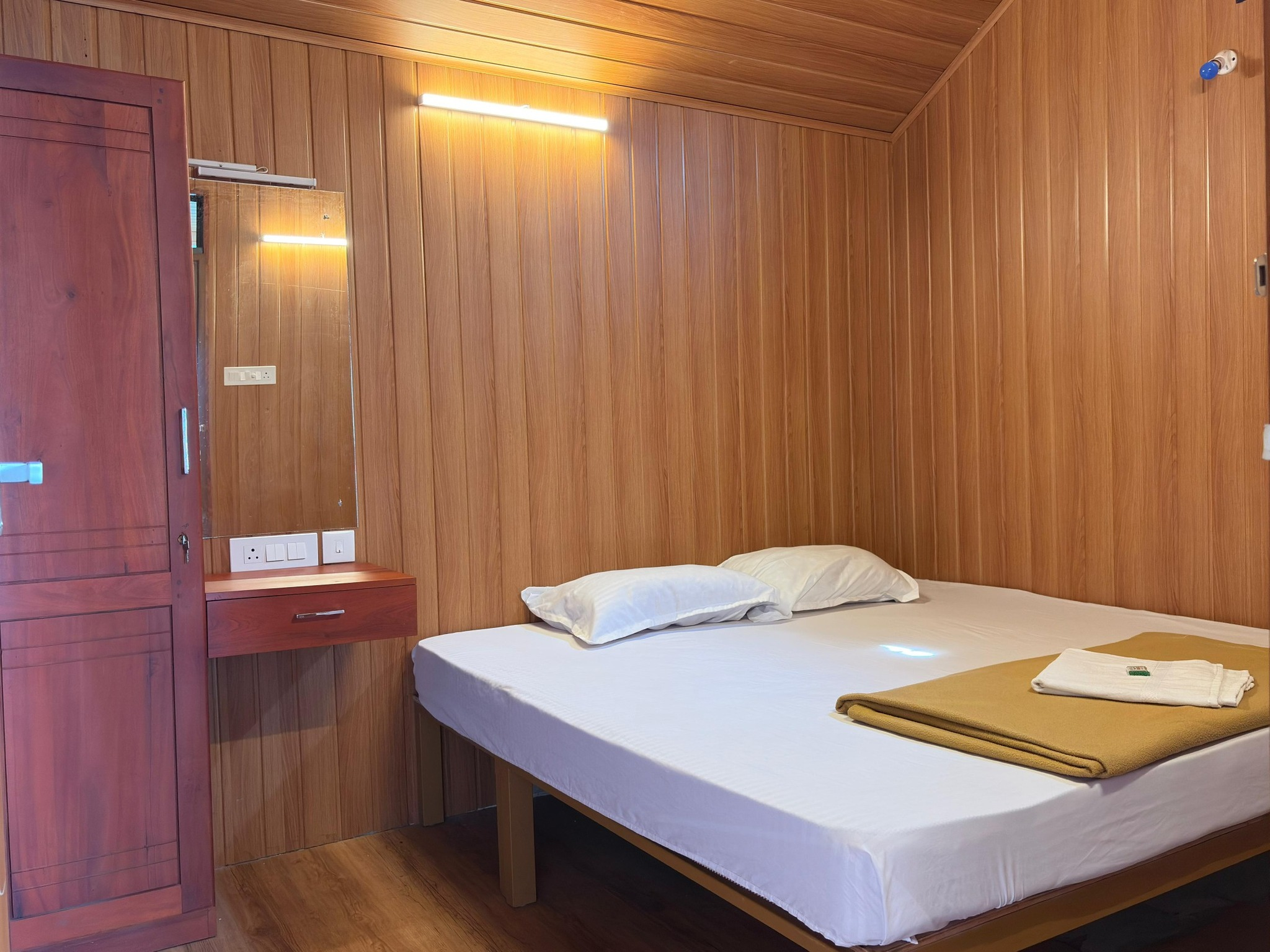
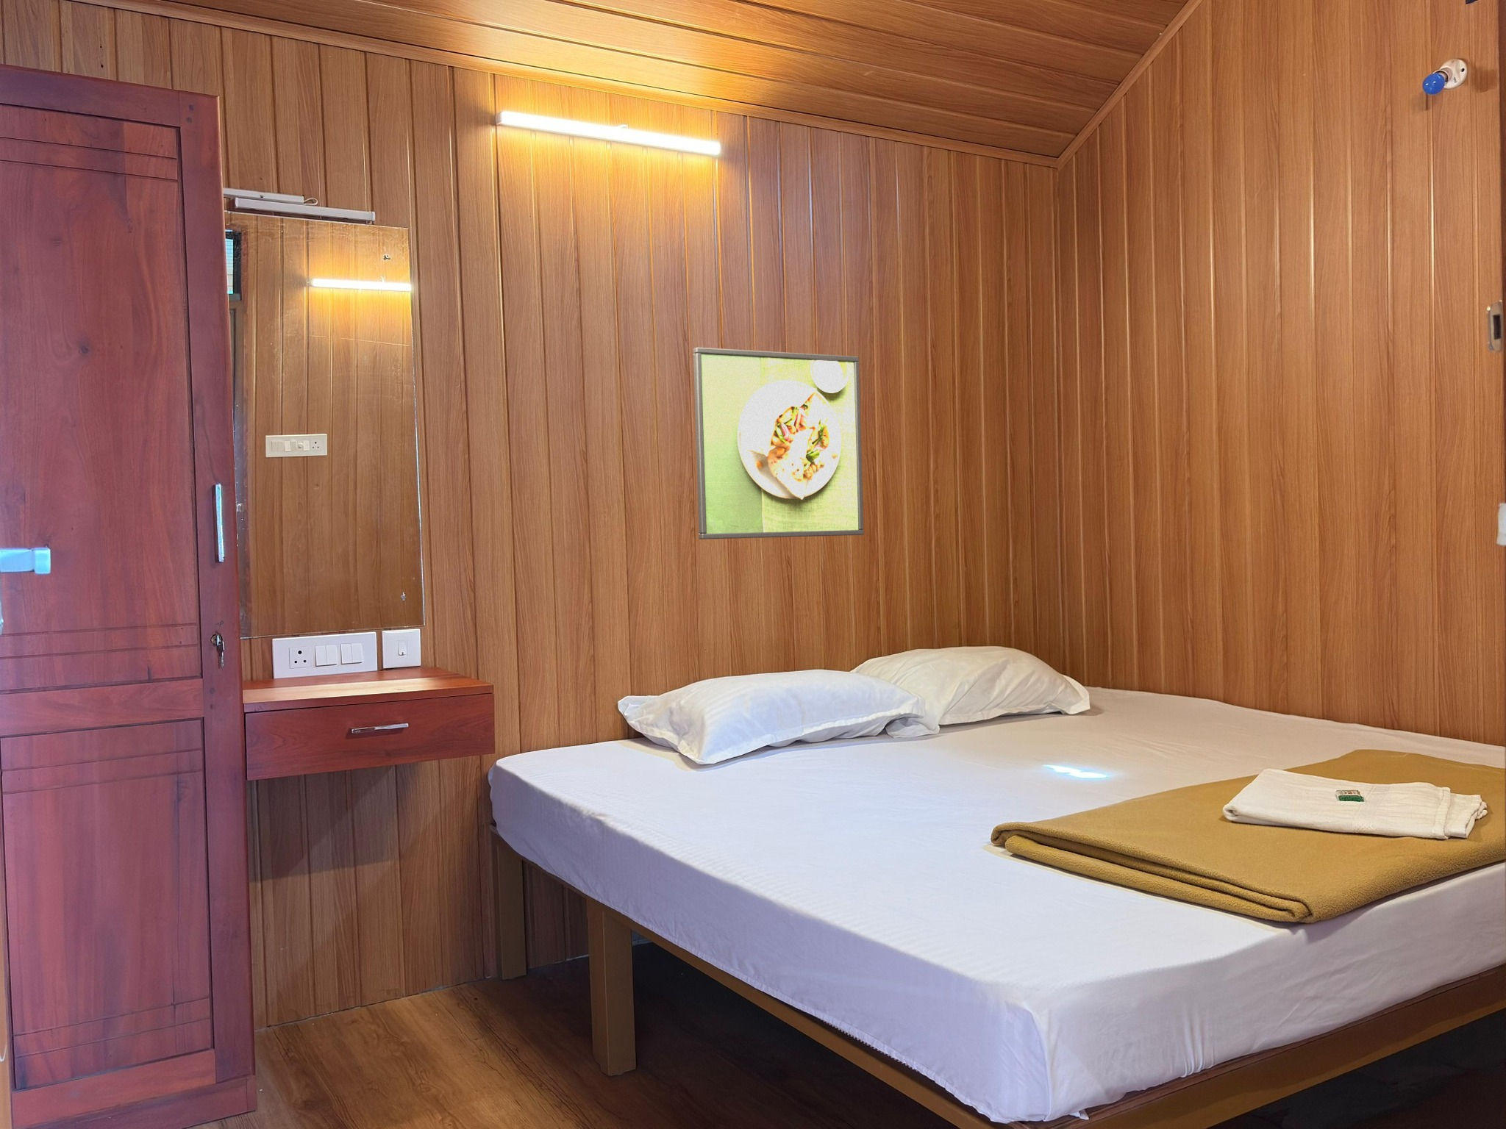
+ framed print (781, 445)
